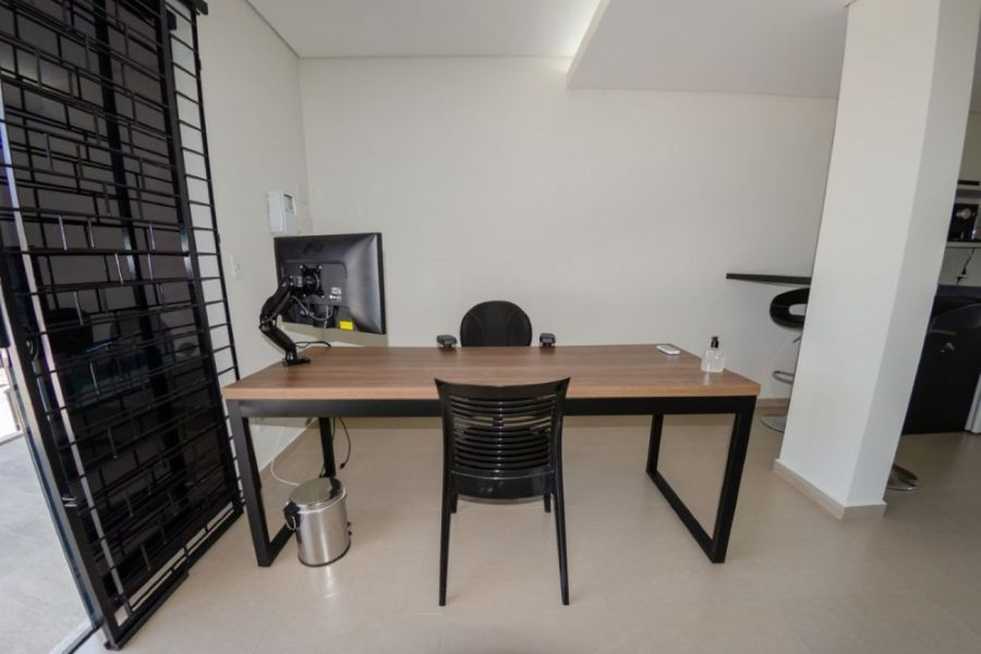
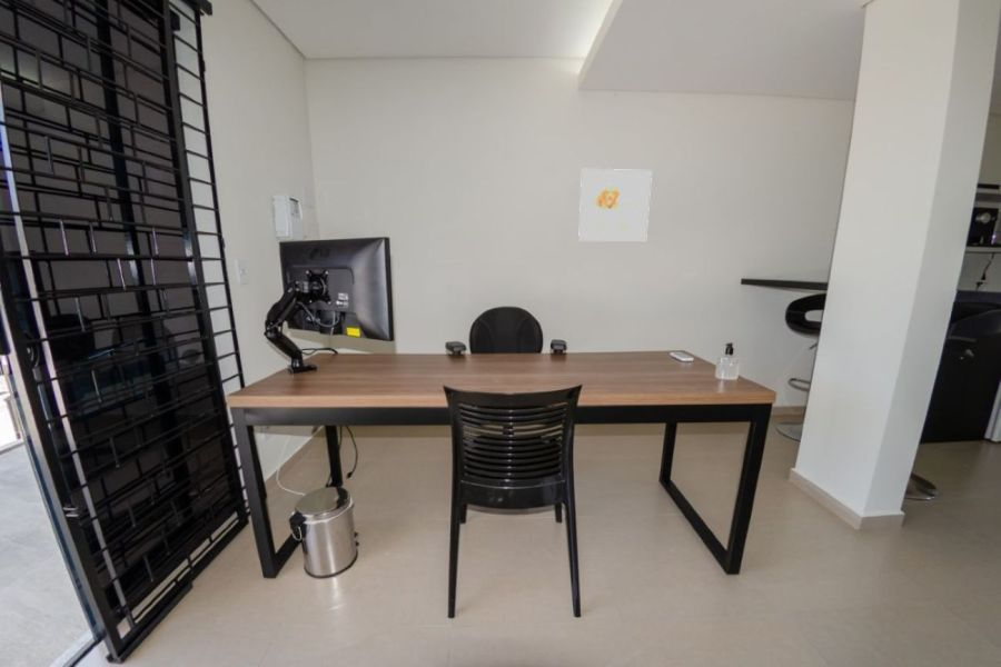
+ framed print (614, 206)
